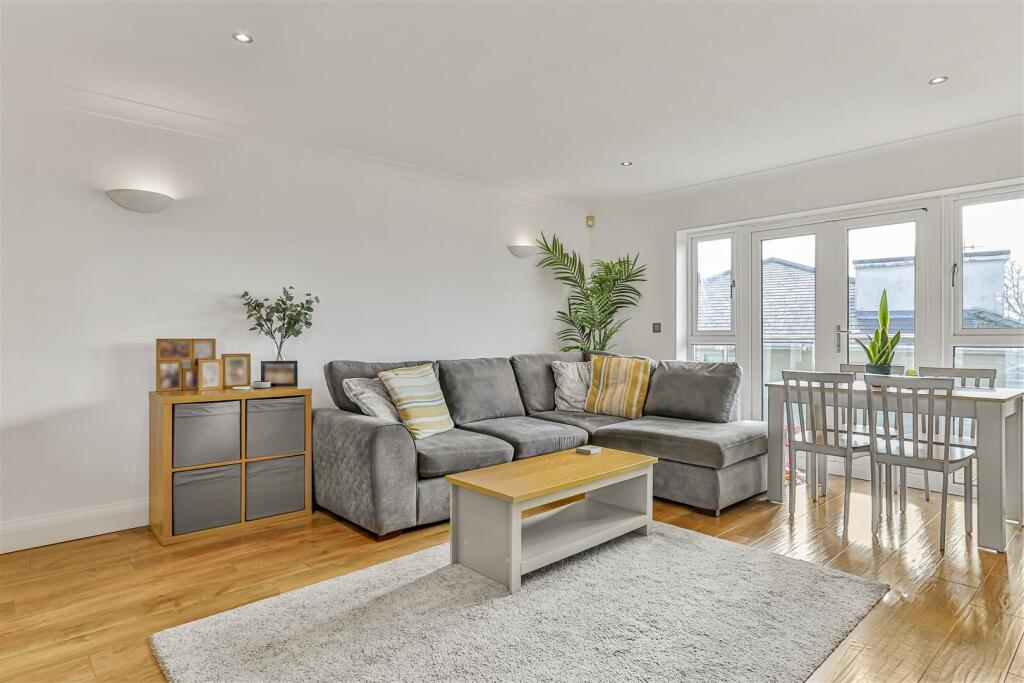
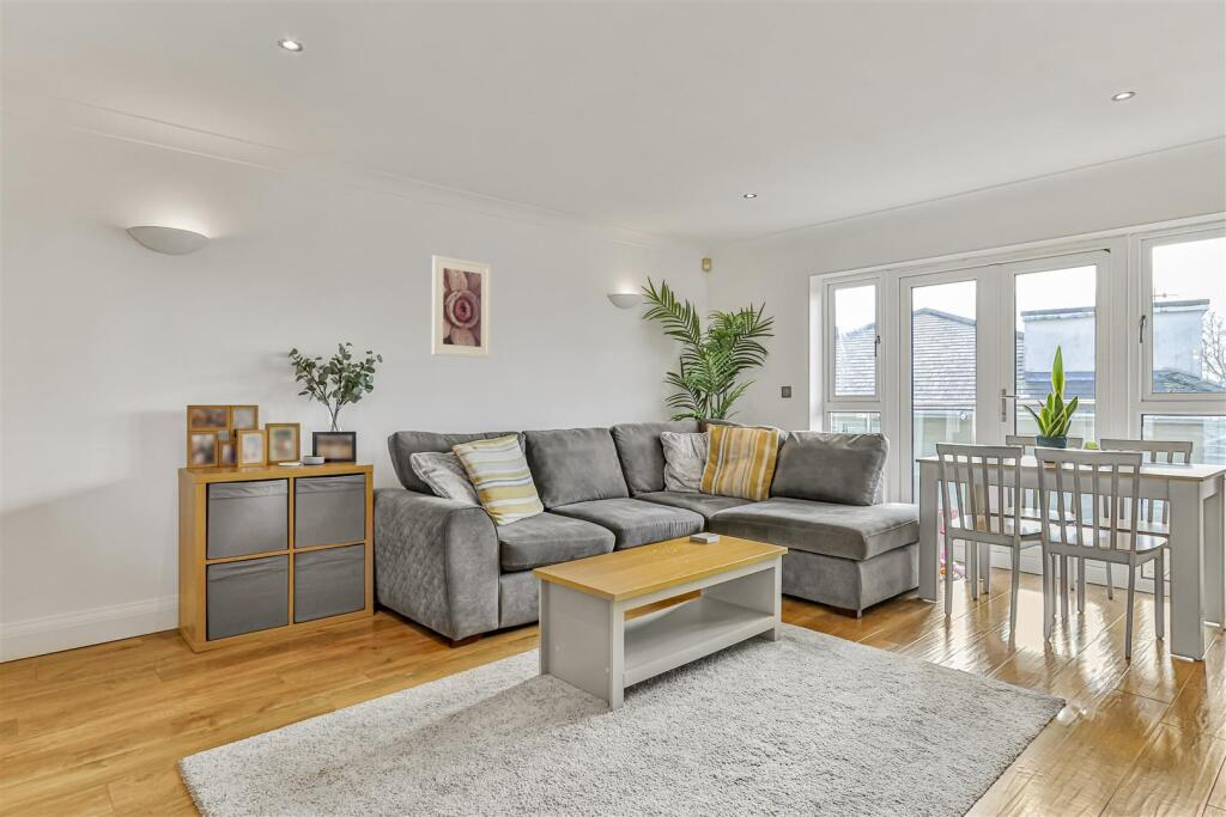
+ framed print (461, 307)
